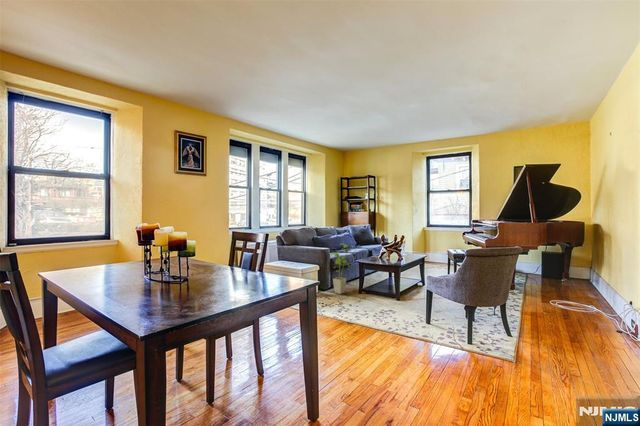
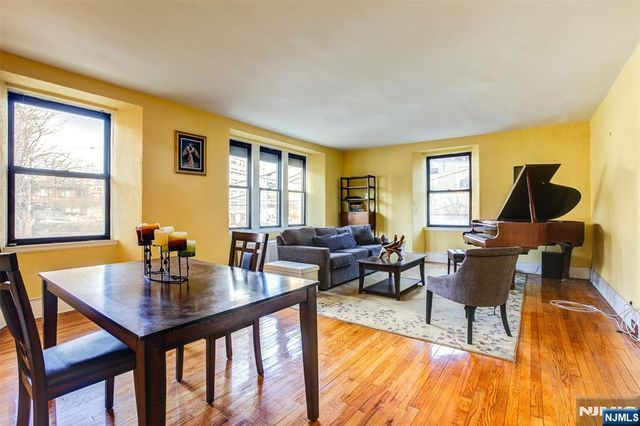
- house plant (343, 266)
